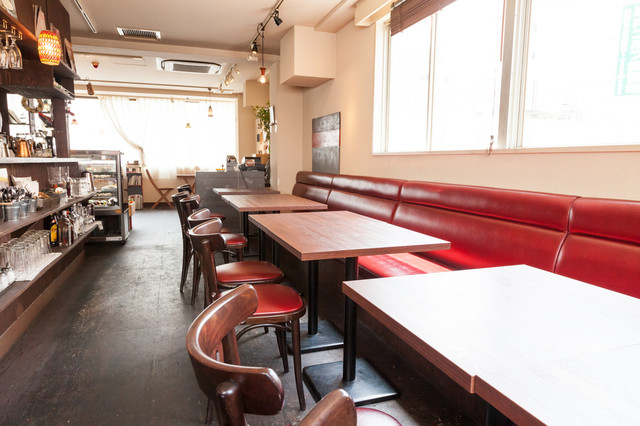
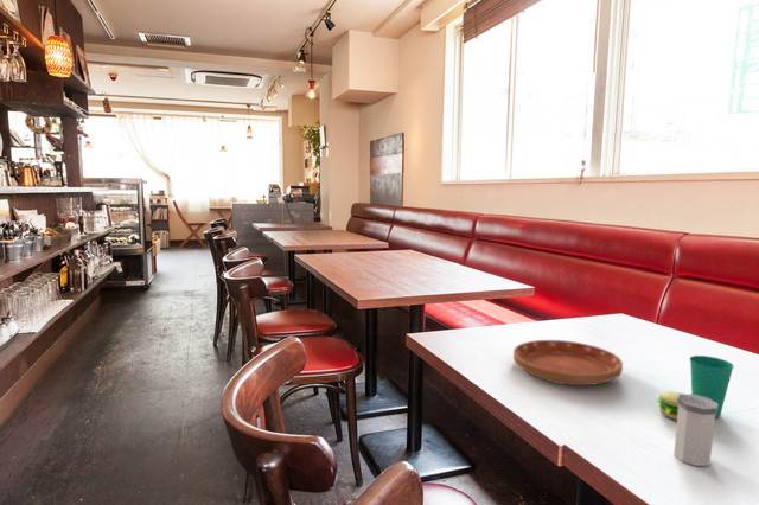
+ cup (694, 388)
+ salt shaker (694, 429)
+ saucer (565, 362)
